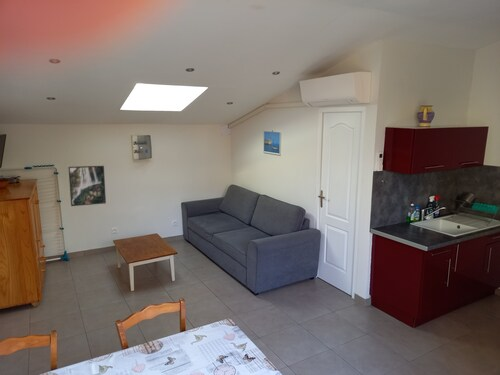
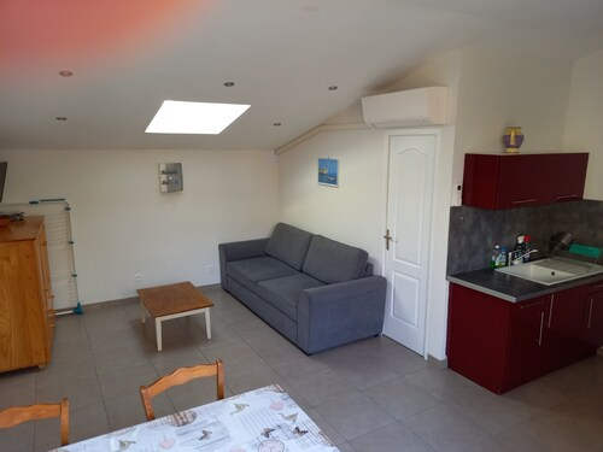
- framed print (87, 185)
